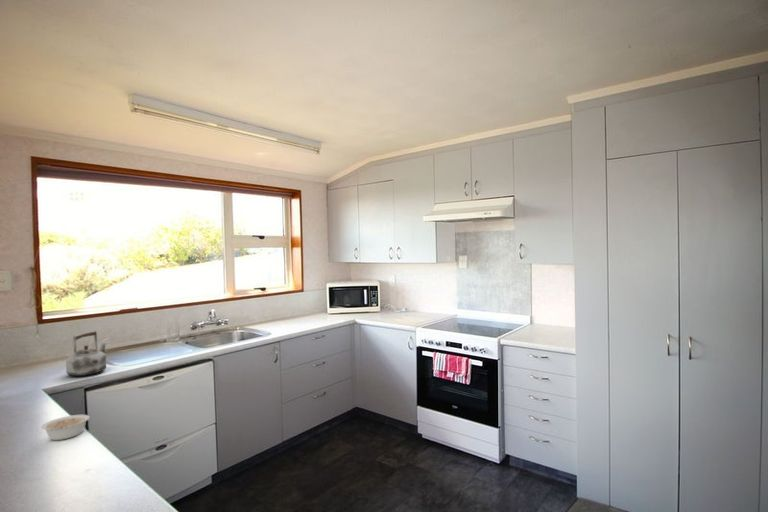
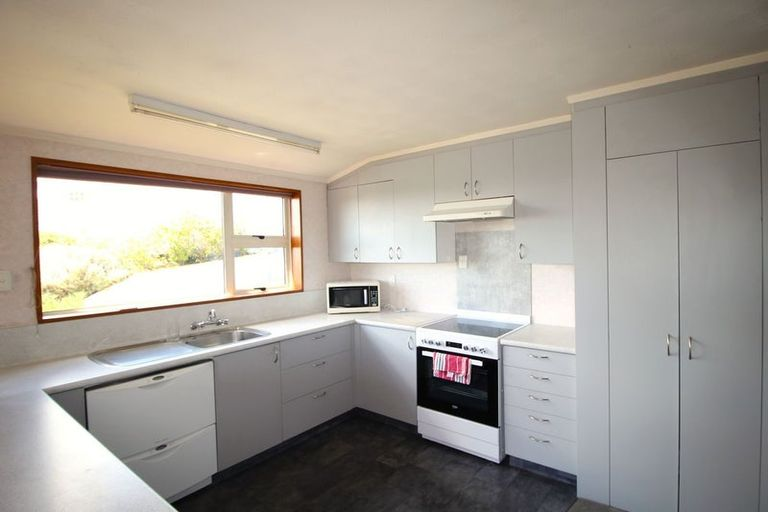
- kettle (89, 352)
- legume (68, 426)
